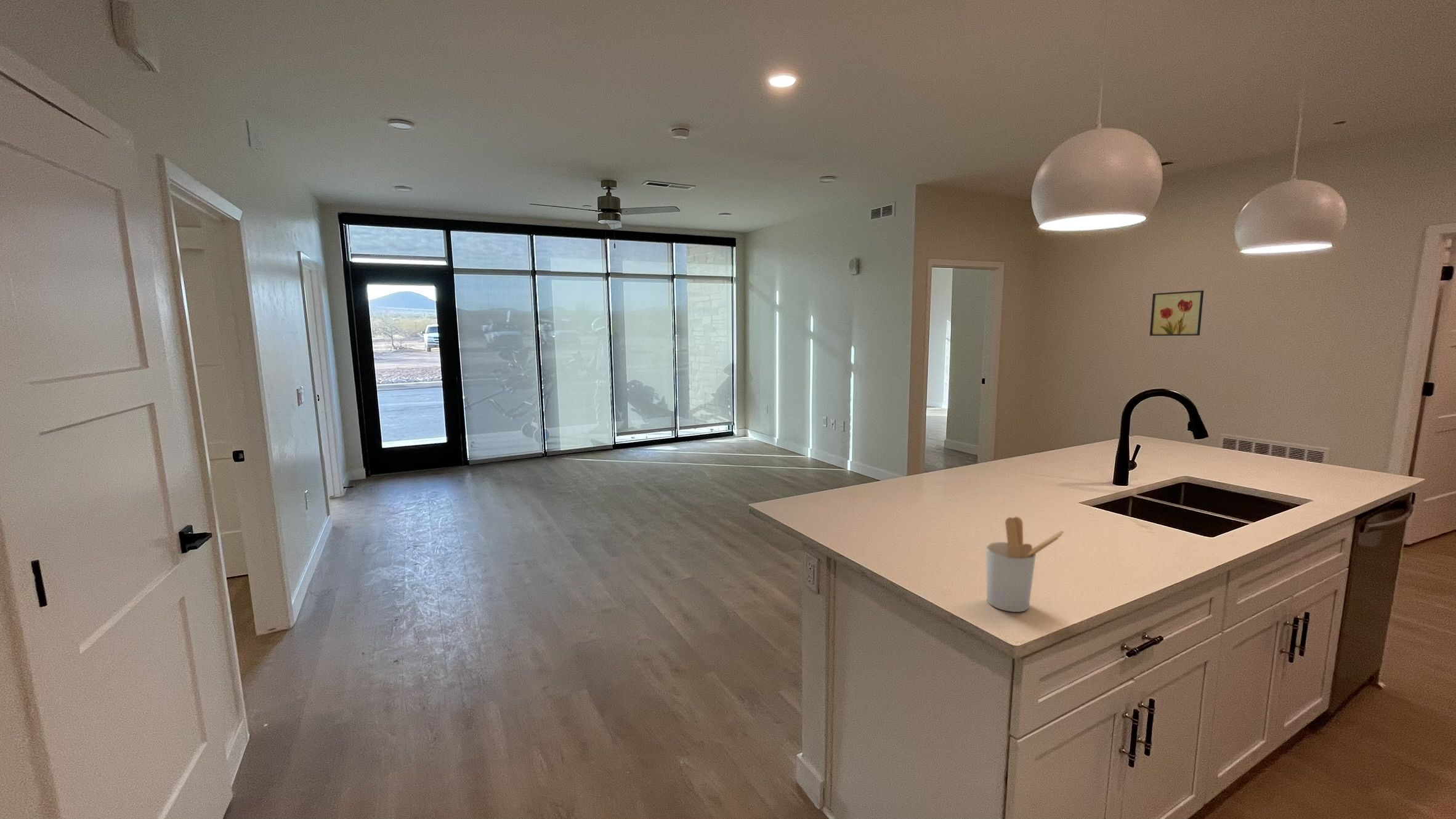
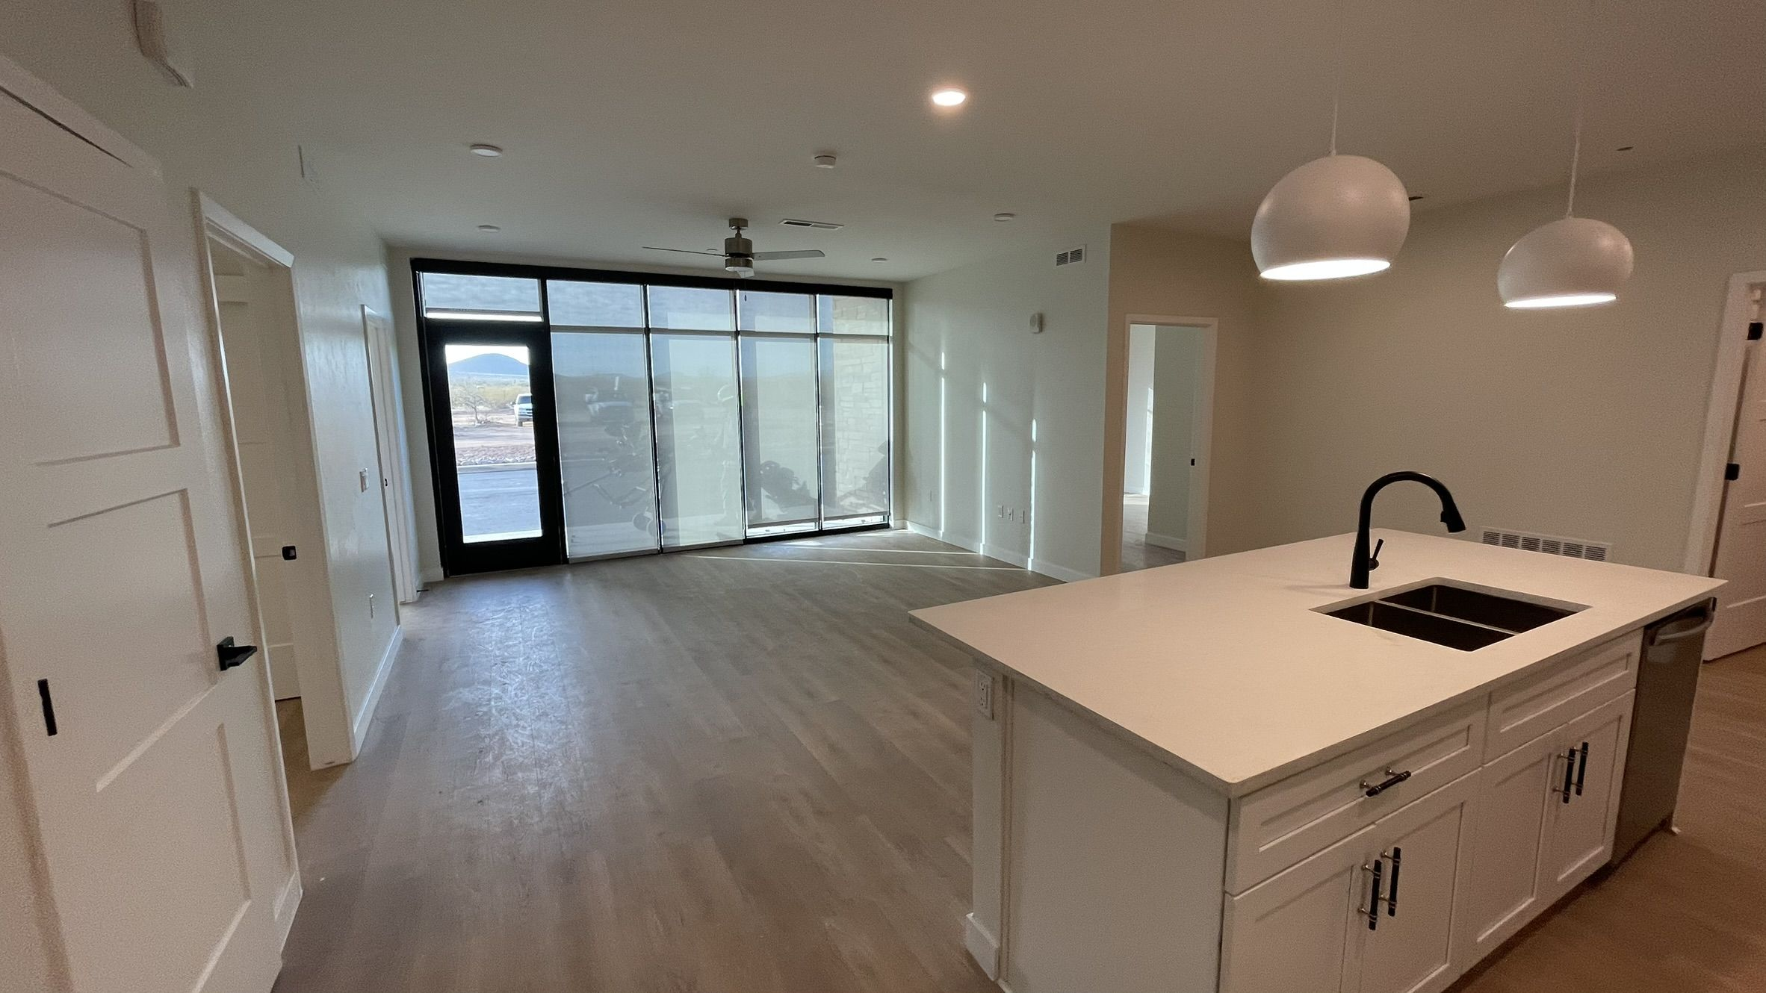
- wall art (1176, 313)
- utensil holder (1023, 565)
